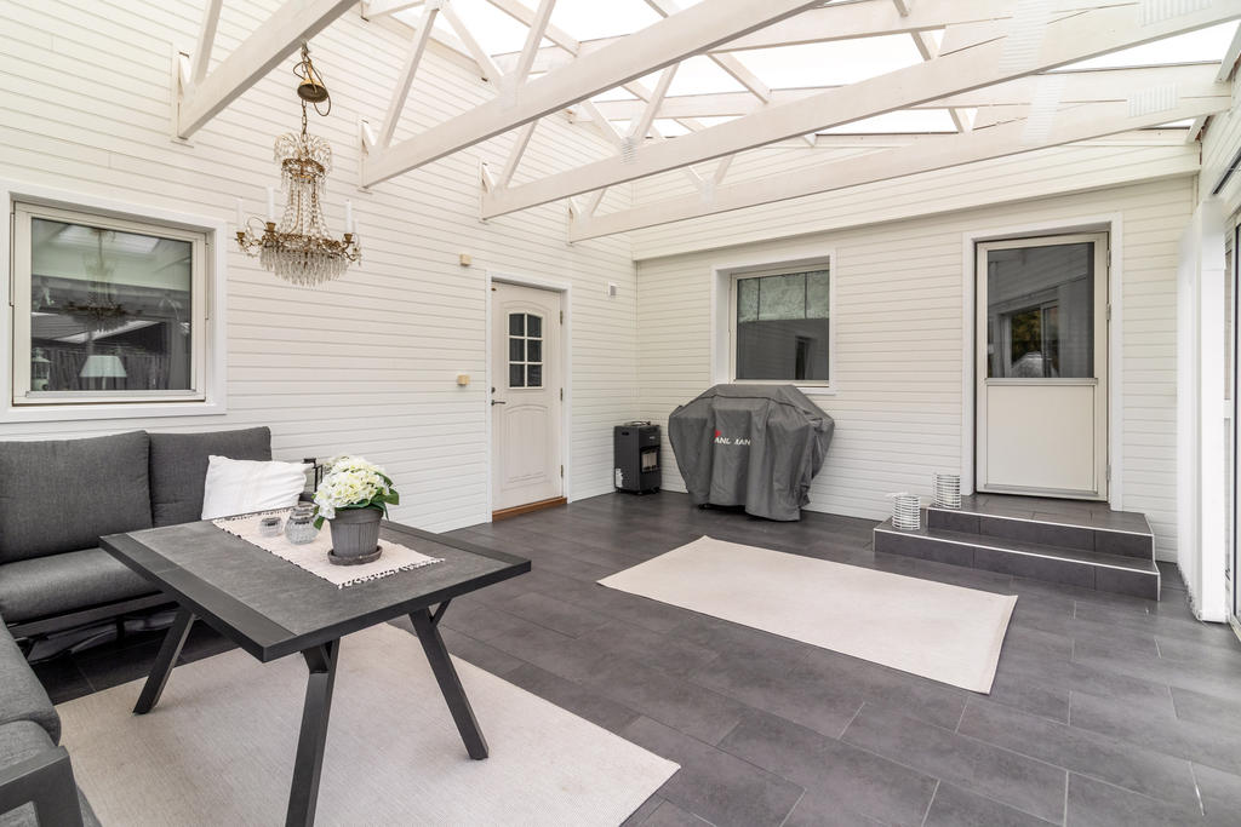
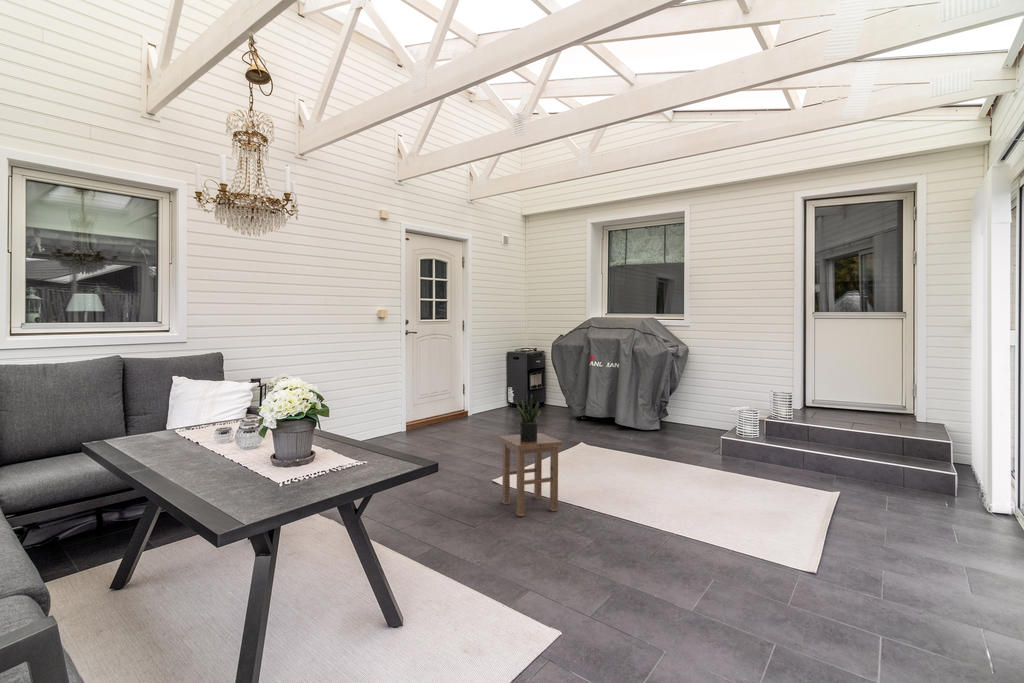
+ potted plant (527, 417)
+ stool (529, 472)
